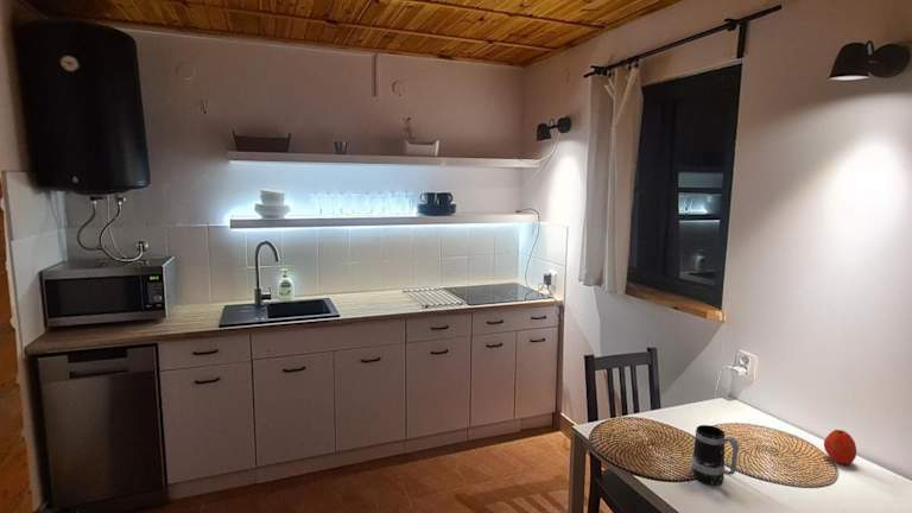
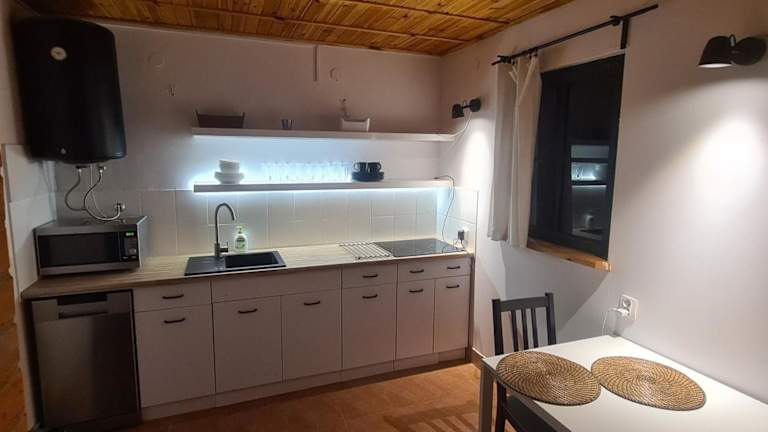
- apple (840, 445)
- mug (715, 456)
